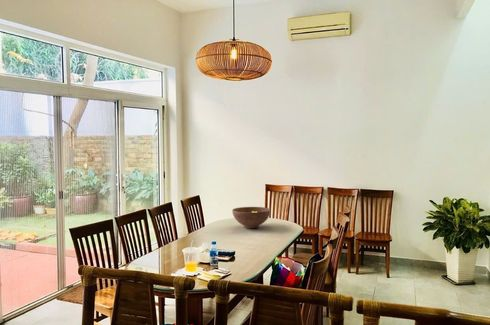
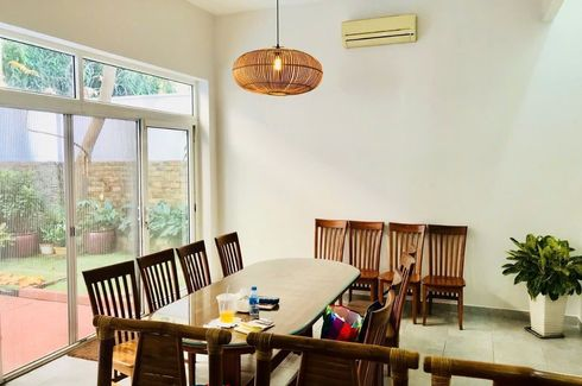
- fruit bowl (251, 218)
